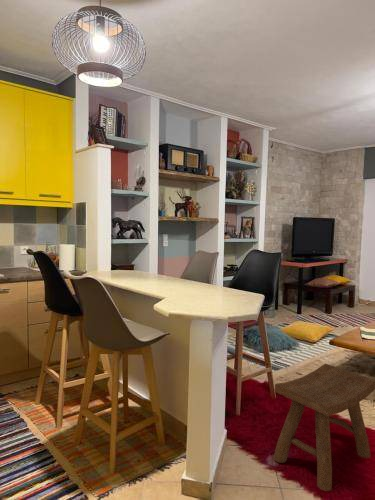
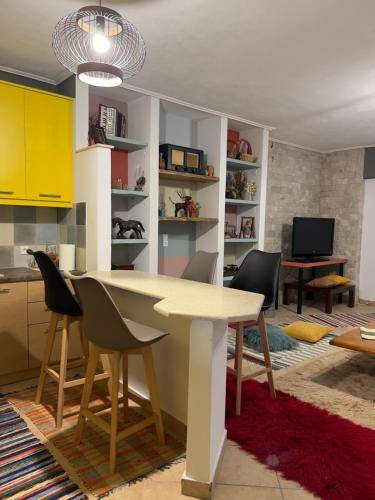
- stool (324, 419)
